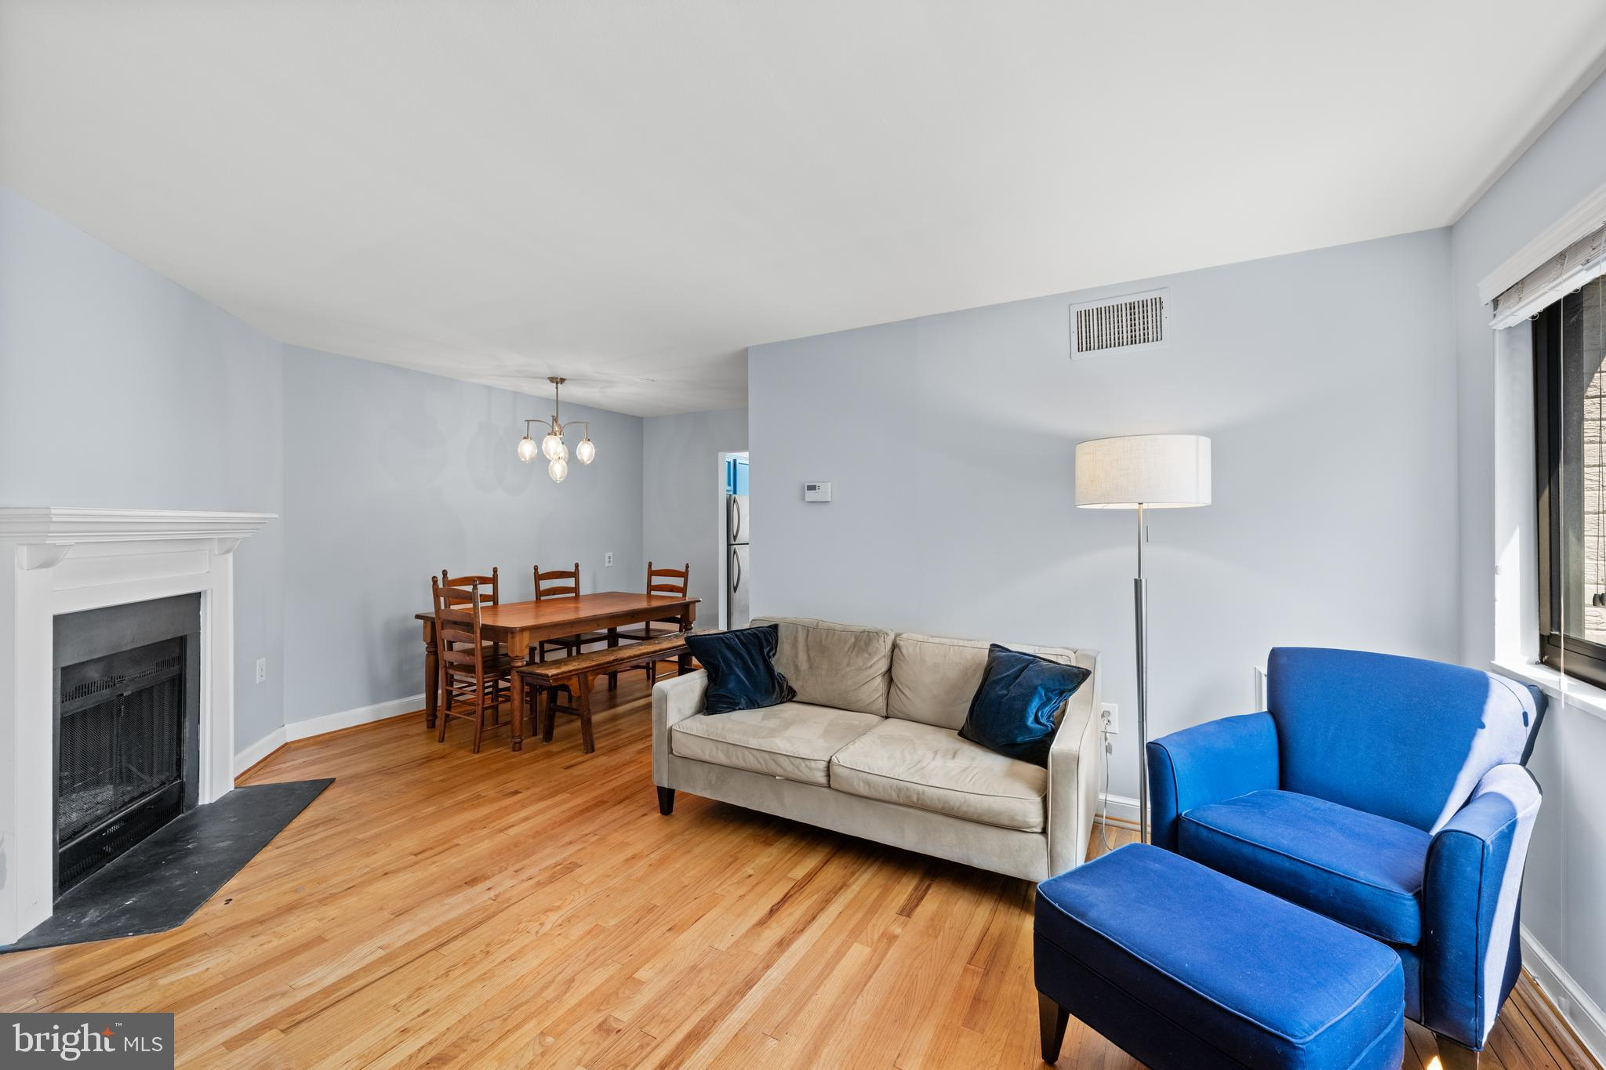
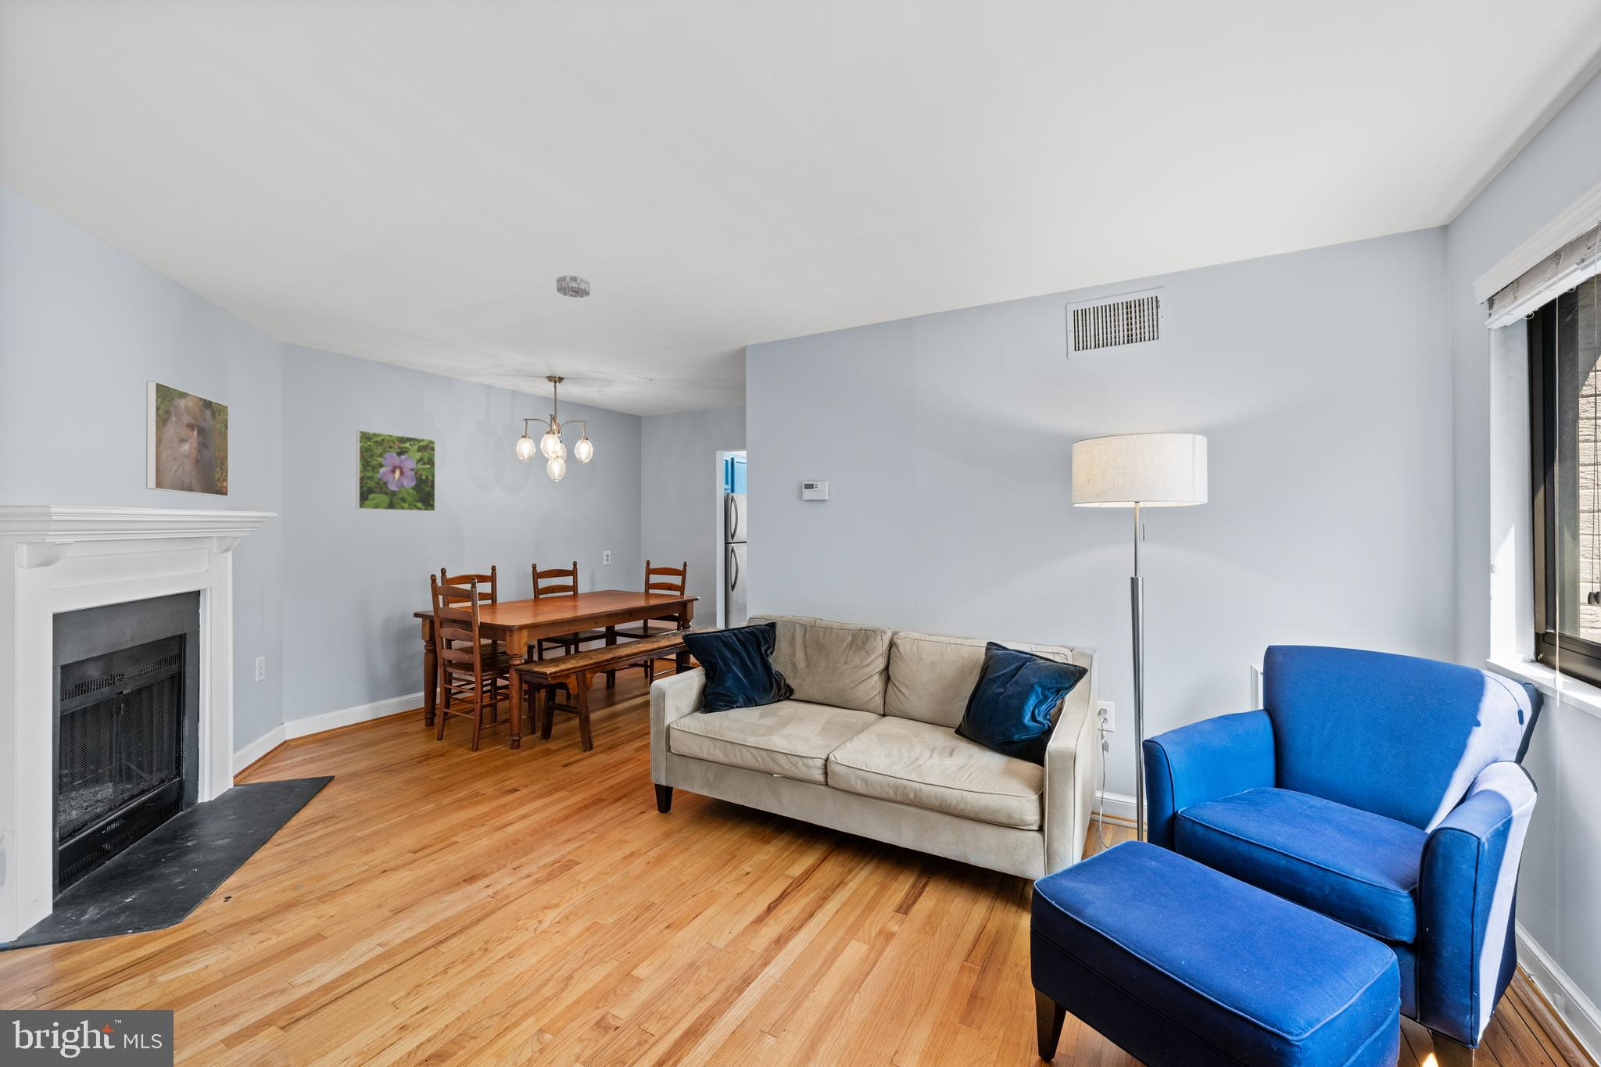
+ smoke detector (573, 286)
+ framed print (398, 472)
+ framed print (190, 443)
